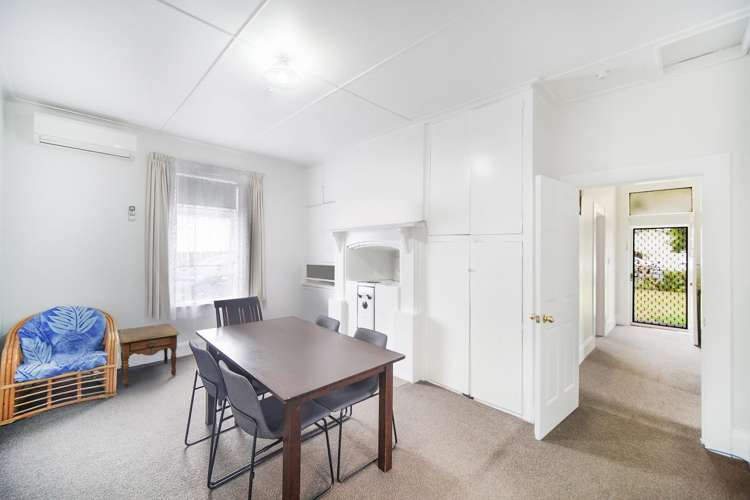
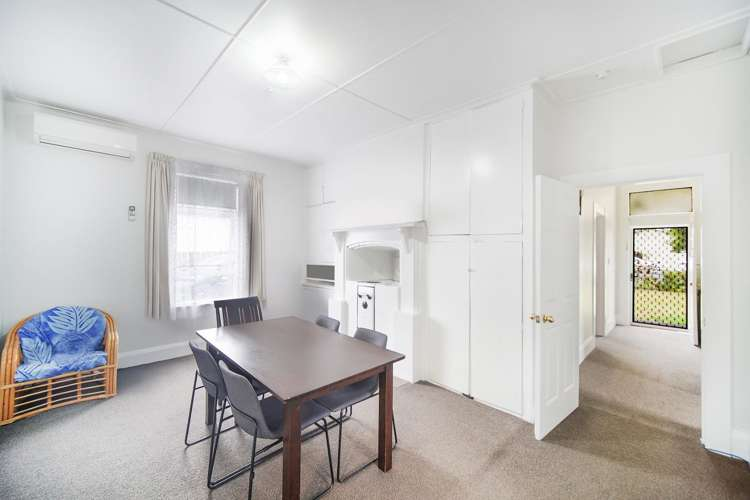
- side table (147, 352)
